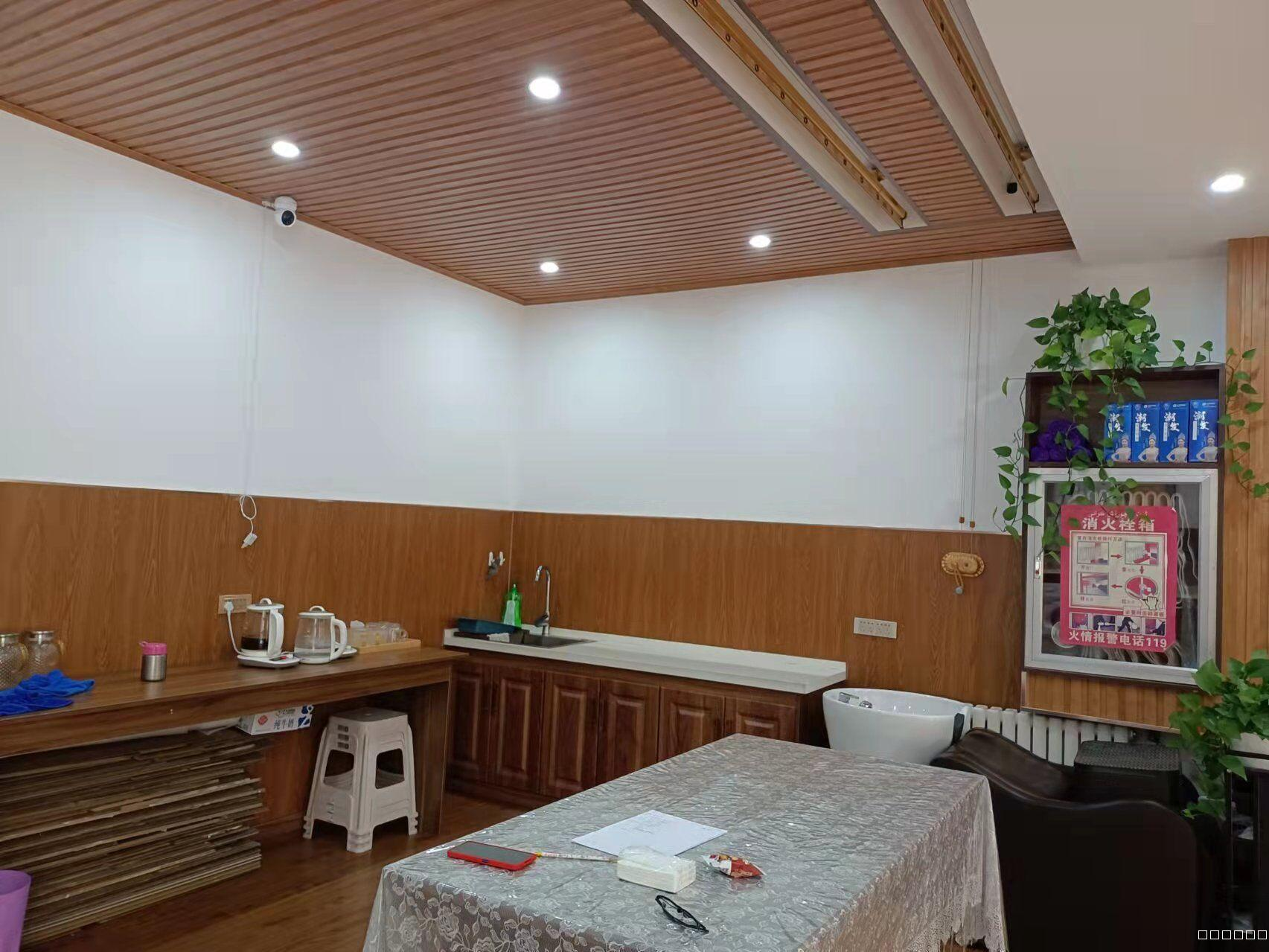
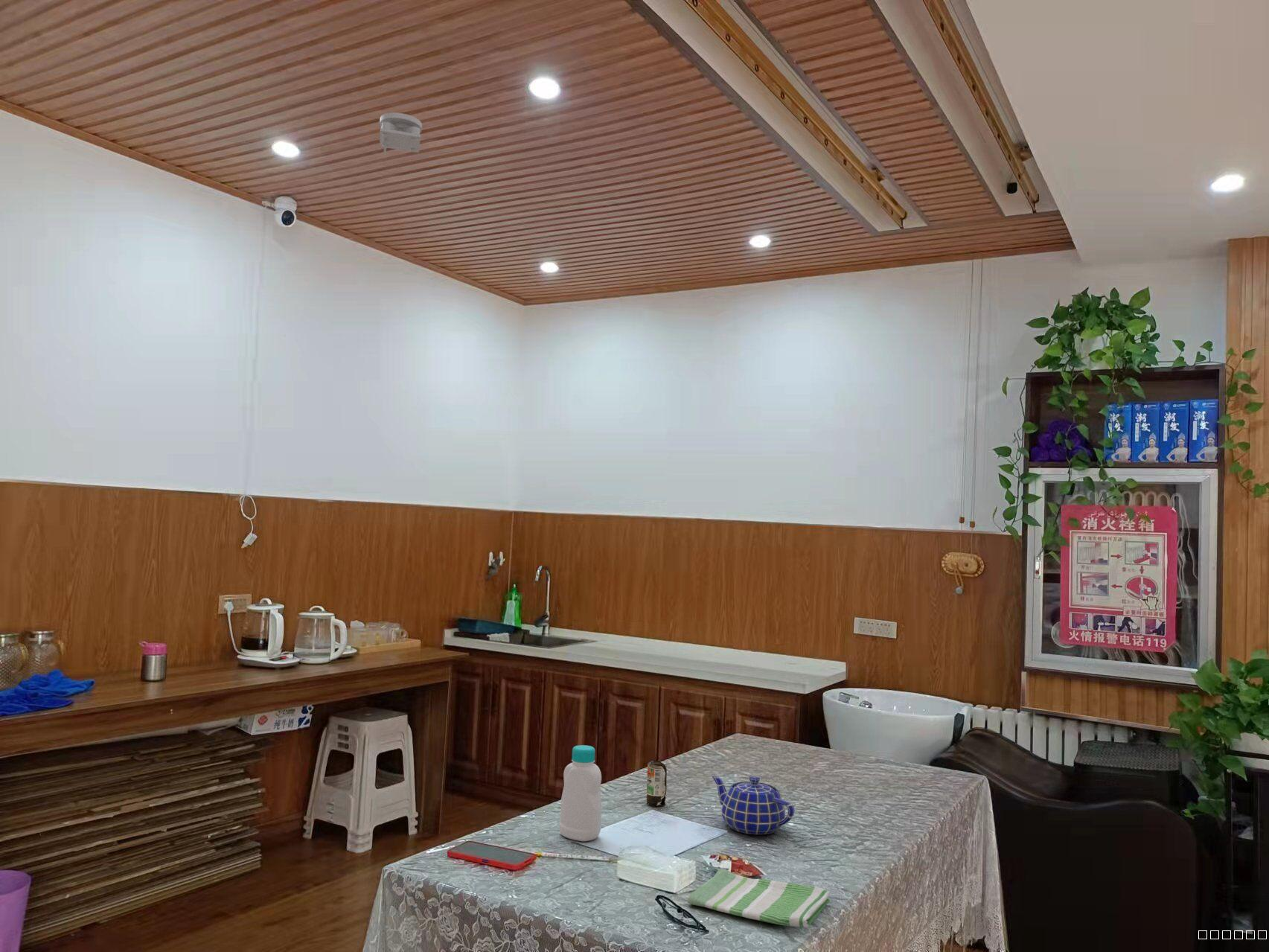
+ dish towel (760, 897)
+ bottle (581, 791)
+ smoke detector (400, 138)
+ can (657, 783)
+ teapot (750, 802)
